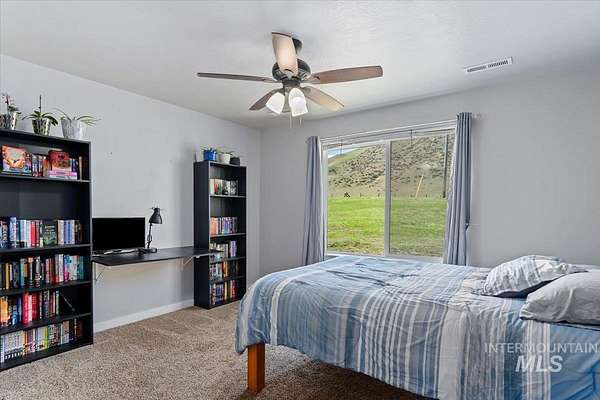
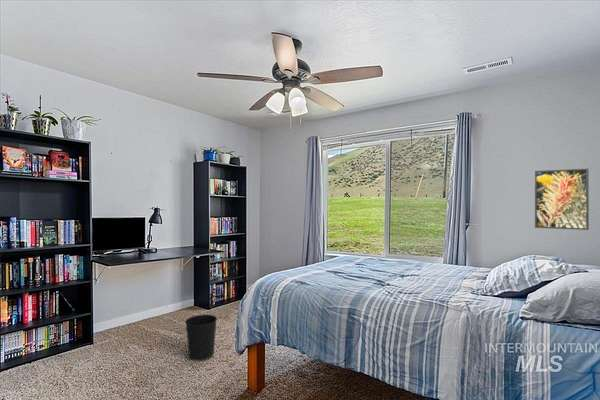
+ wastebasket (201, 337)
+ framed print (560, 199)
